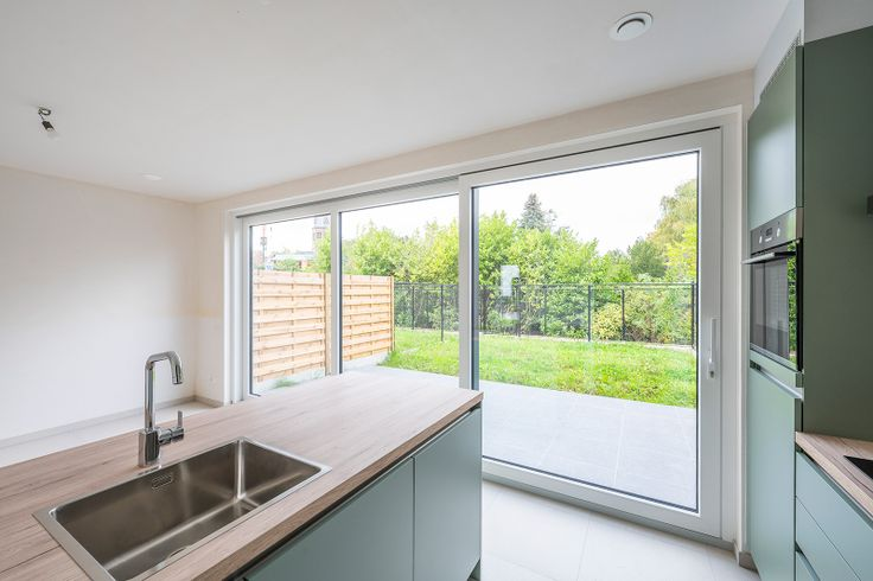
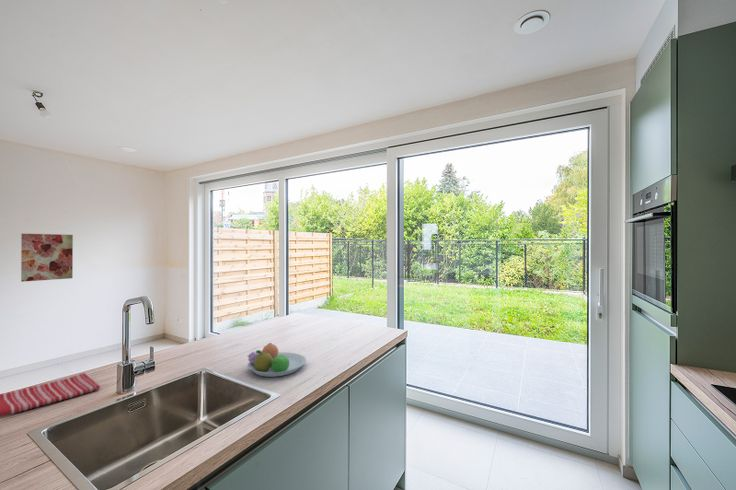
+ dish towel (47, 392)
+ wall art (48, 257)
+ fruit bowl (276, 357)
